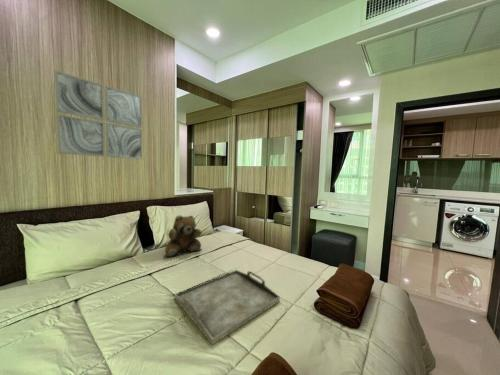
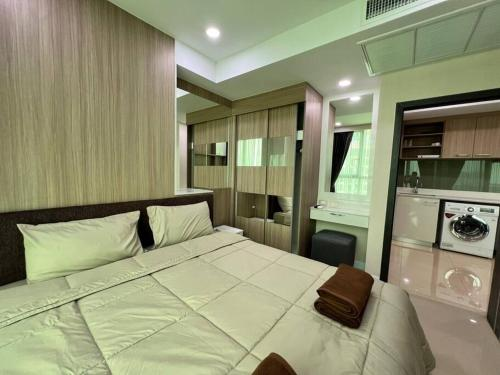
- teddy bear (178, 231)
- wall art (105, 120)
- serving tray (227, 293)
